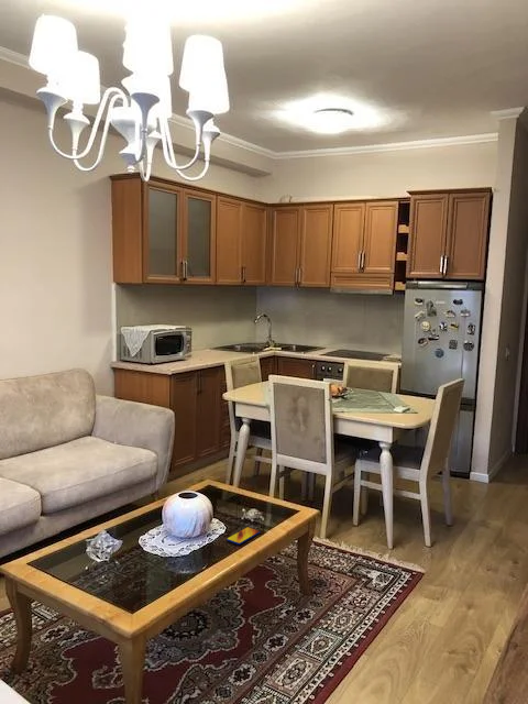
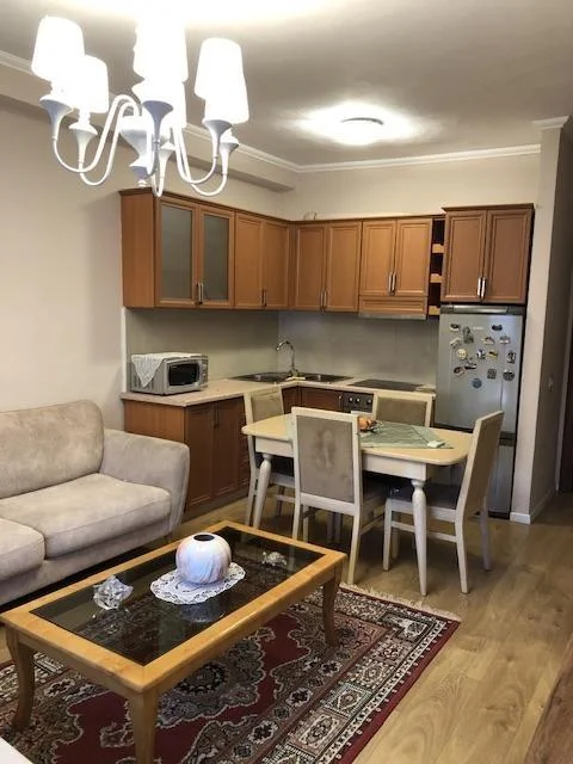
- smartphone (243, 535)
